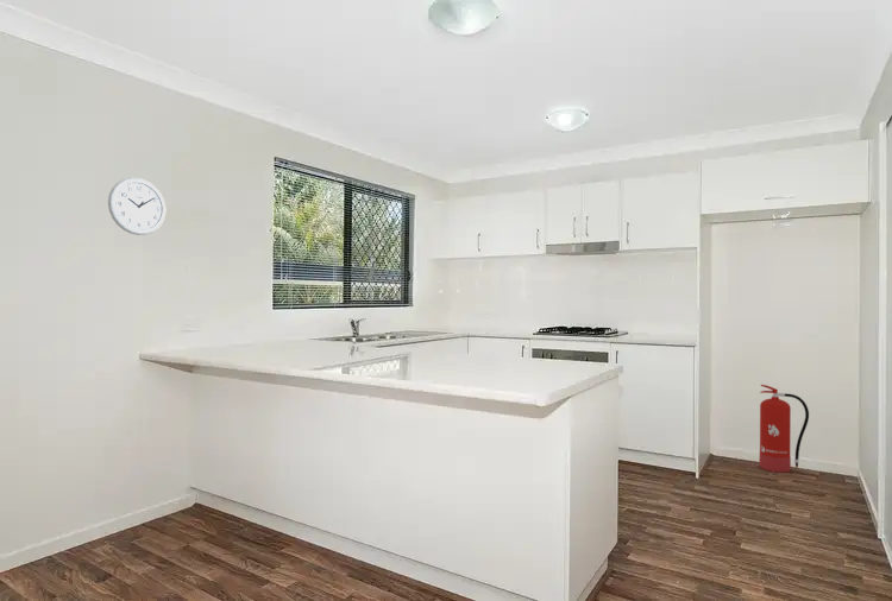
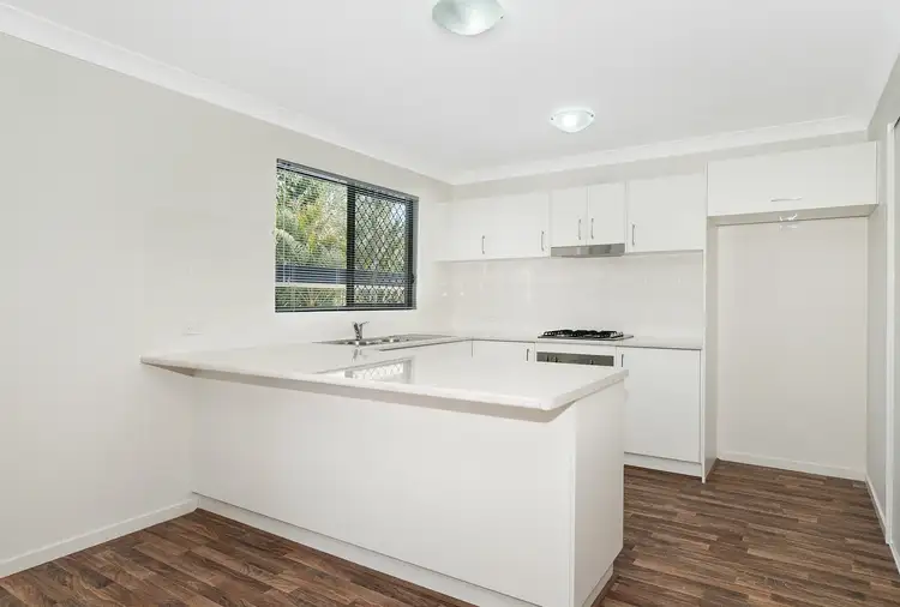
- wall clock (138, 205)
- fire extinguisher (784, 428)
